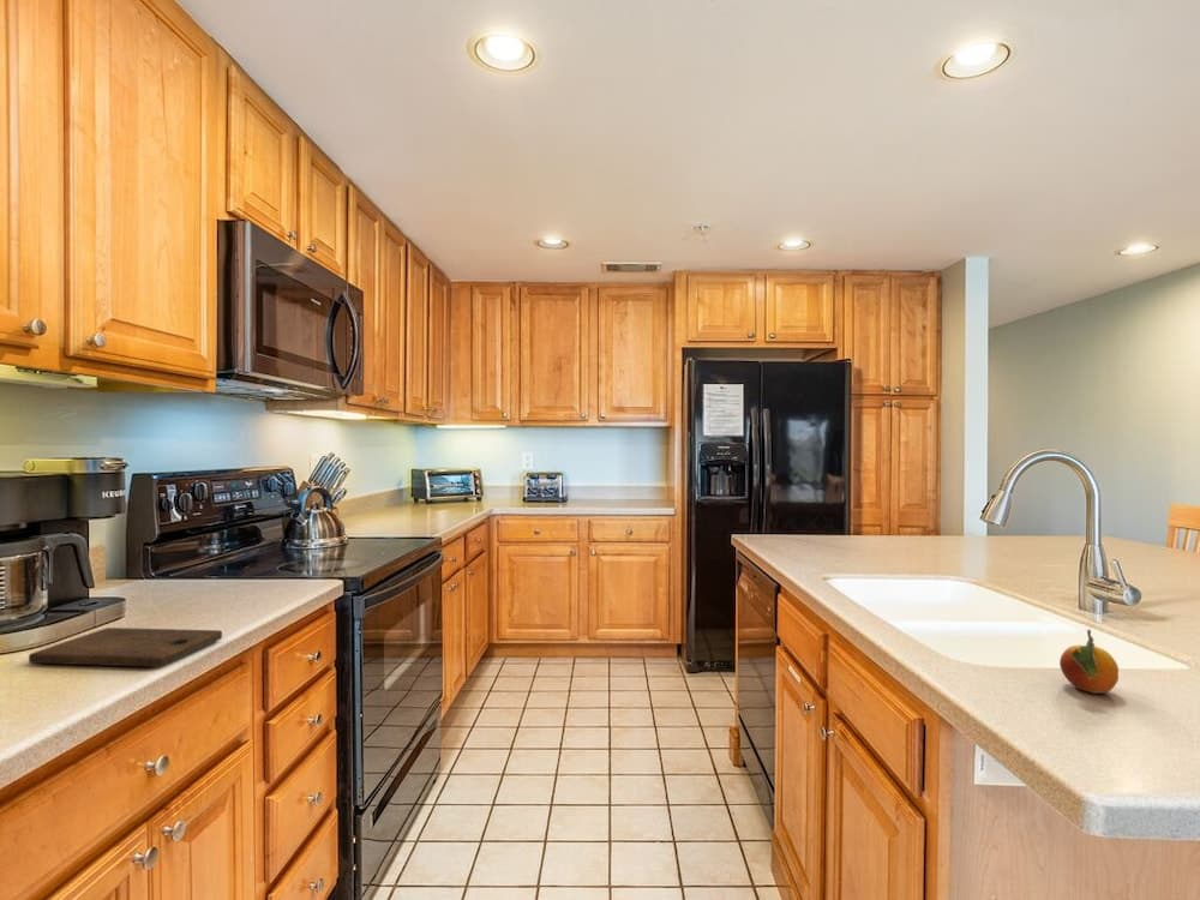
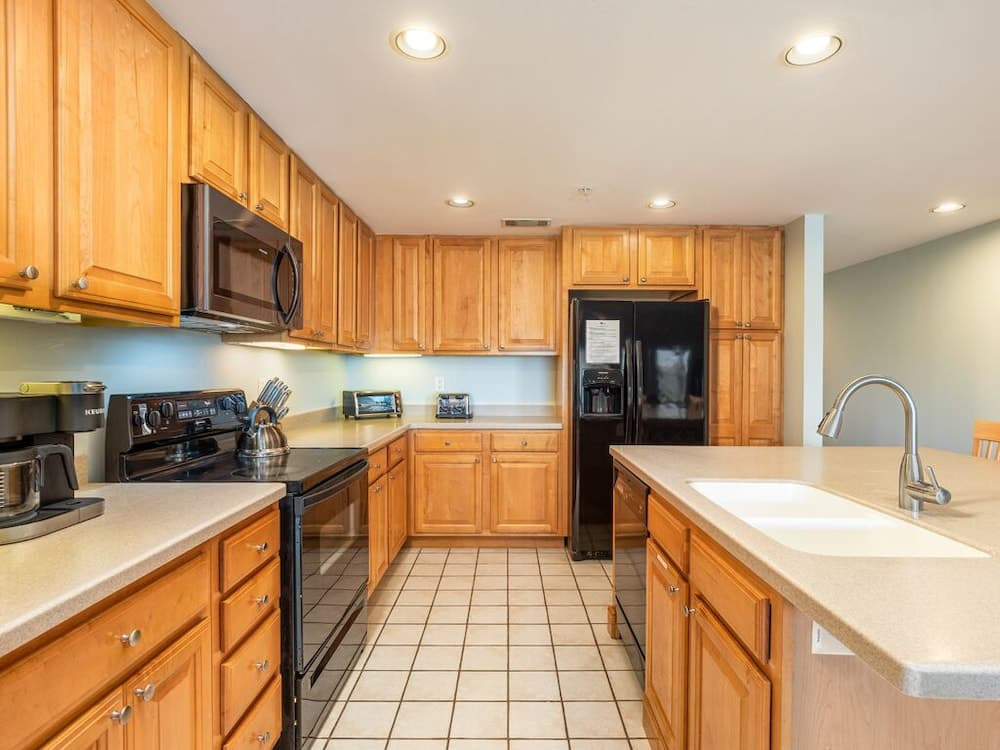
- fruit (1087, 662)
- cutting board (131, 646)
